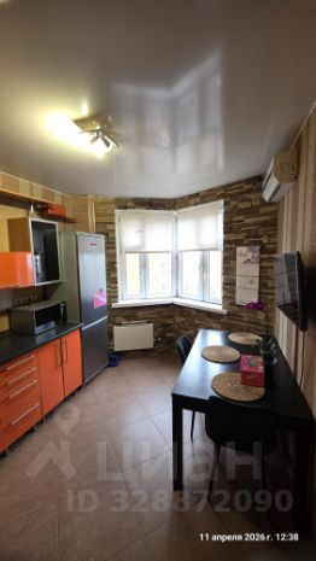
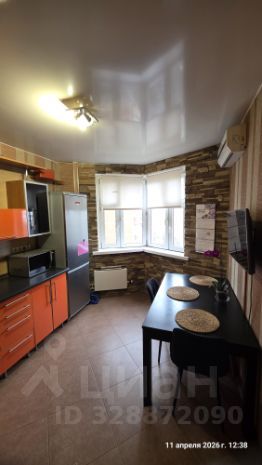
- tissue box (251, 369)
